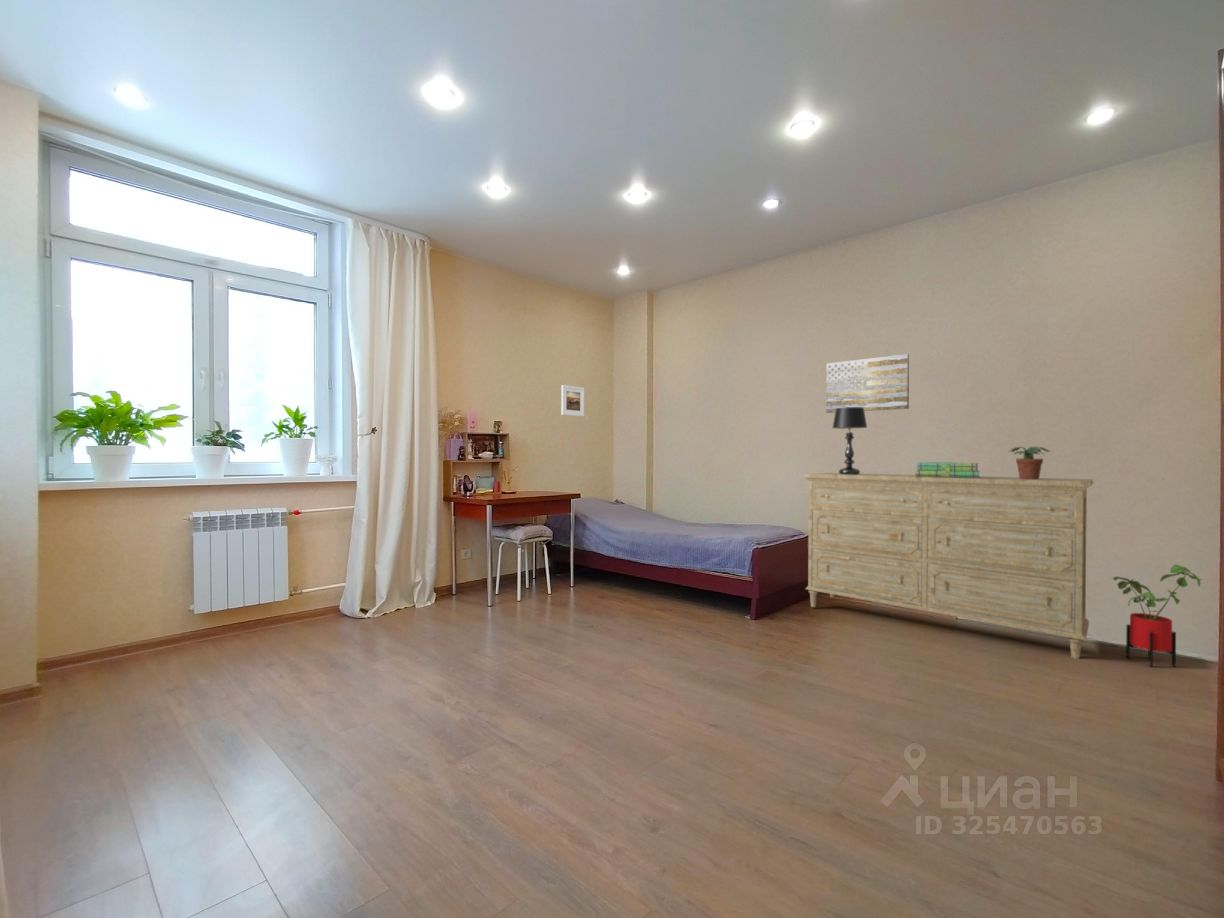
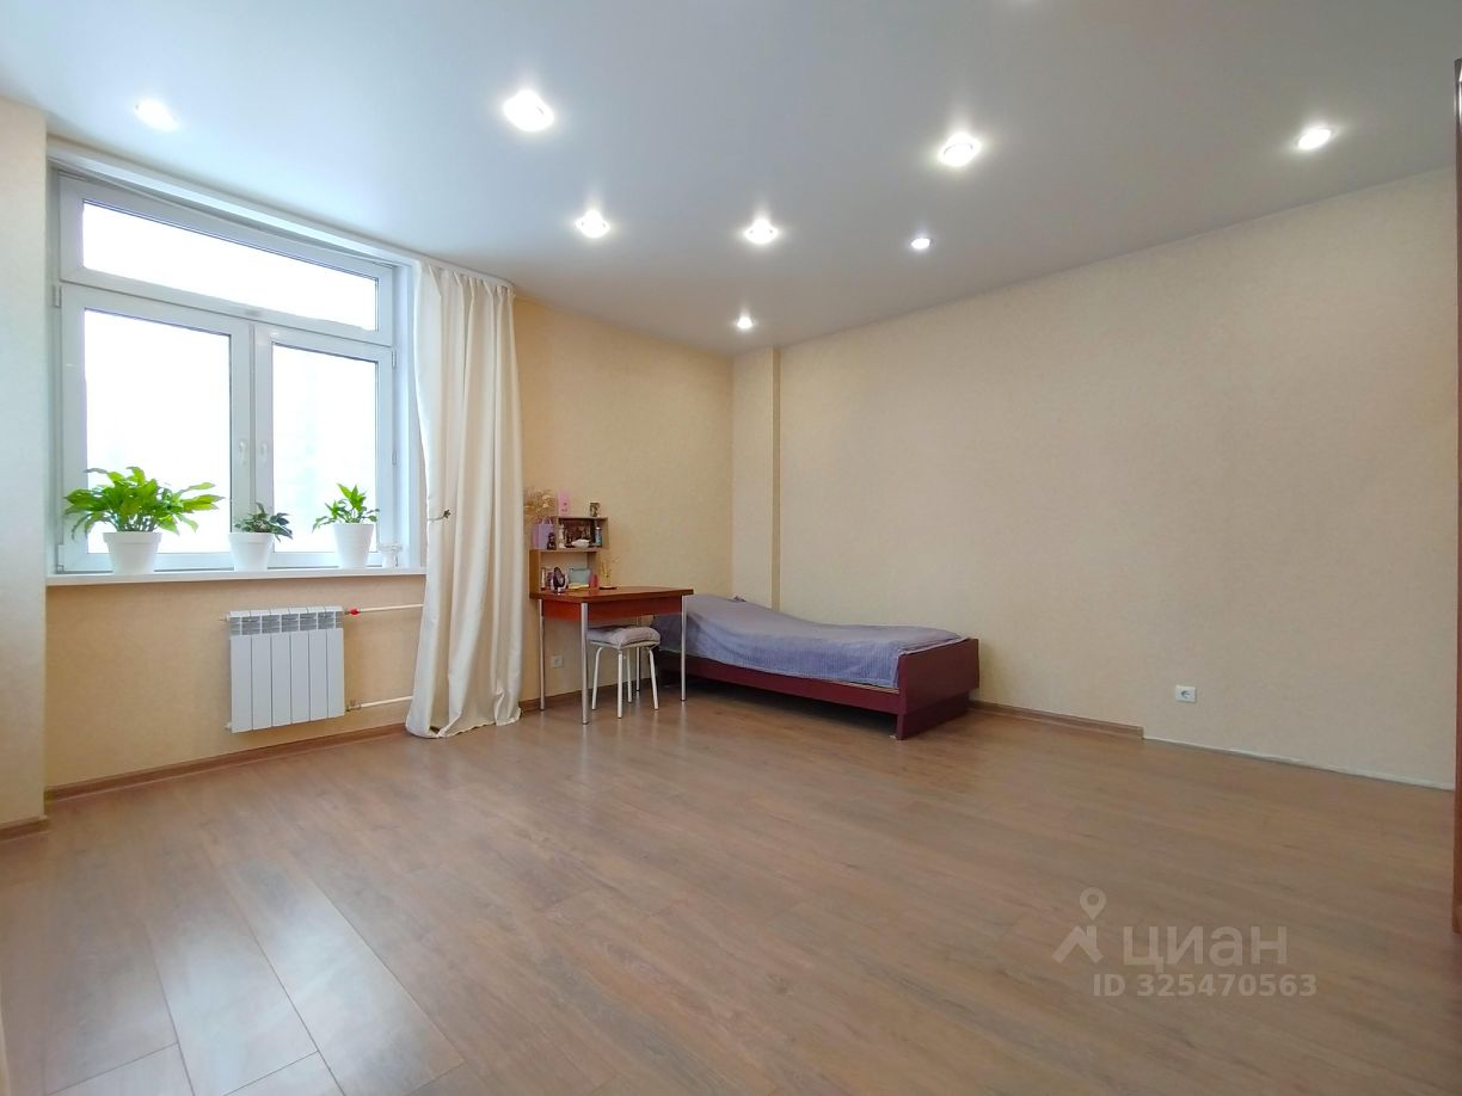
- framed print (572, 401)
- stack of books (947, 469)
- dresser (932, 549)
- wall art (865, 385)
- table lamp (849, 441)
- potted plant (1028, 462)
- house plant (1157, 613)
